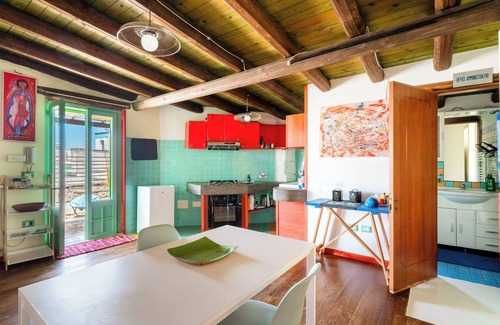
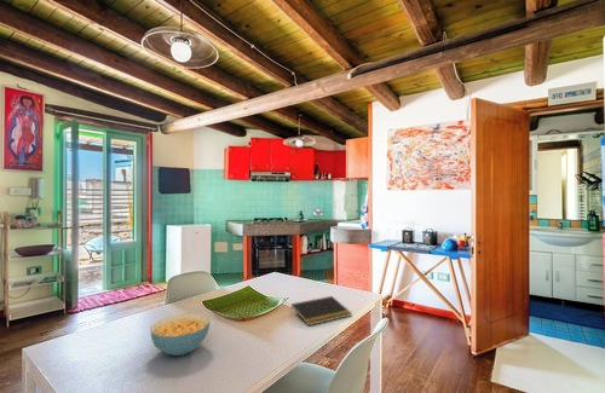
+ notepad (321, 310)
+ cereal bowl (180, 337)
